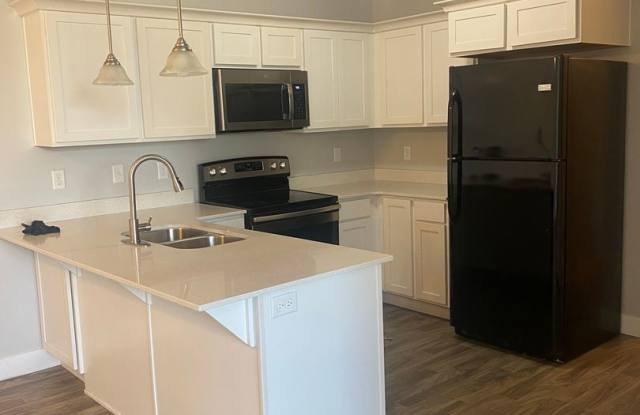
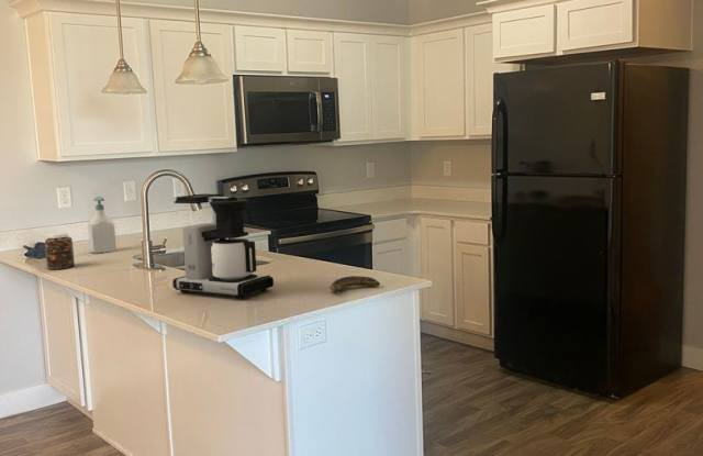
+ soap bottle (101, 224)
+ coffee maker (220, 244)
+ jar (59, 249)
+ banana (352, 283)
